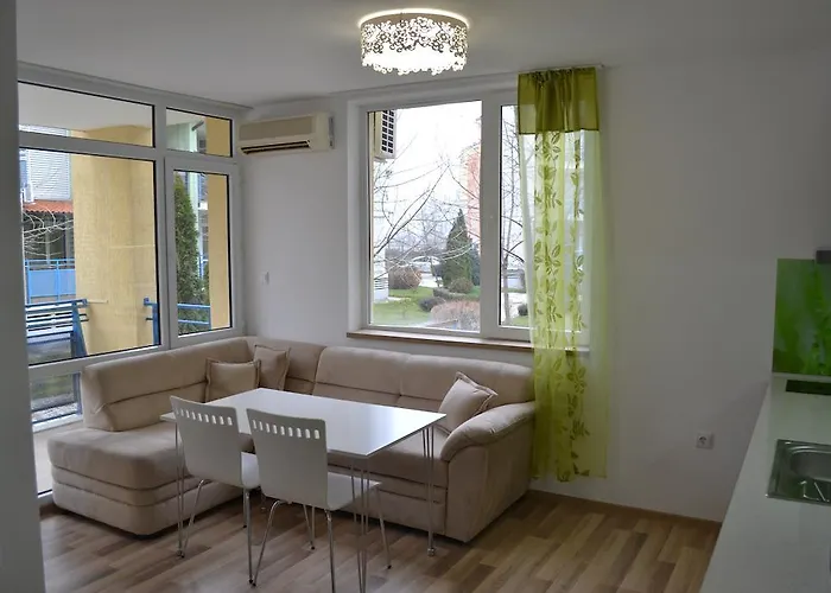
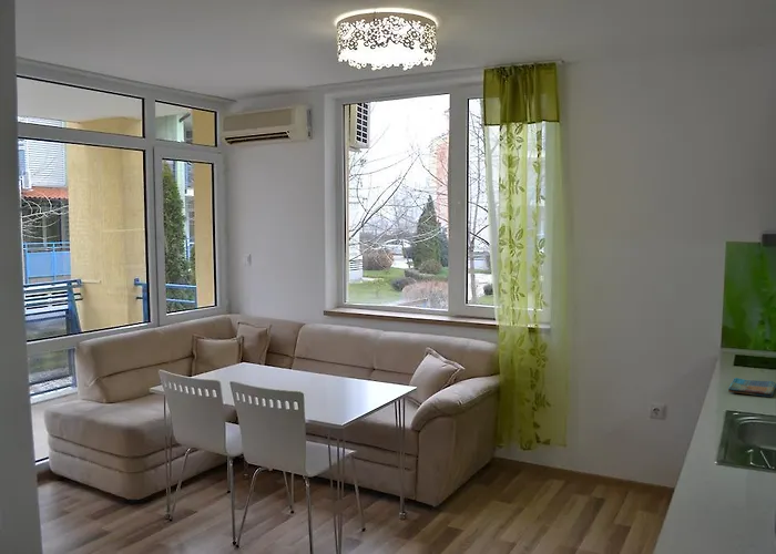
+ dish towel (752, 387)
